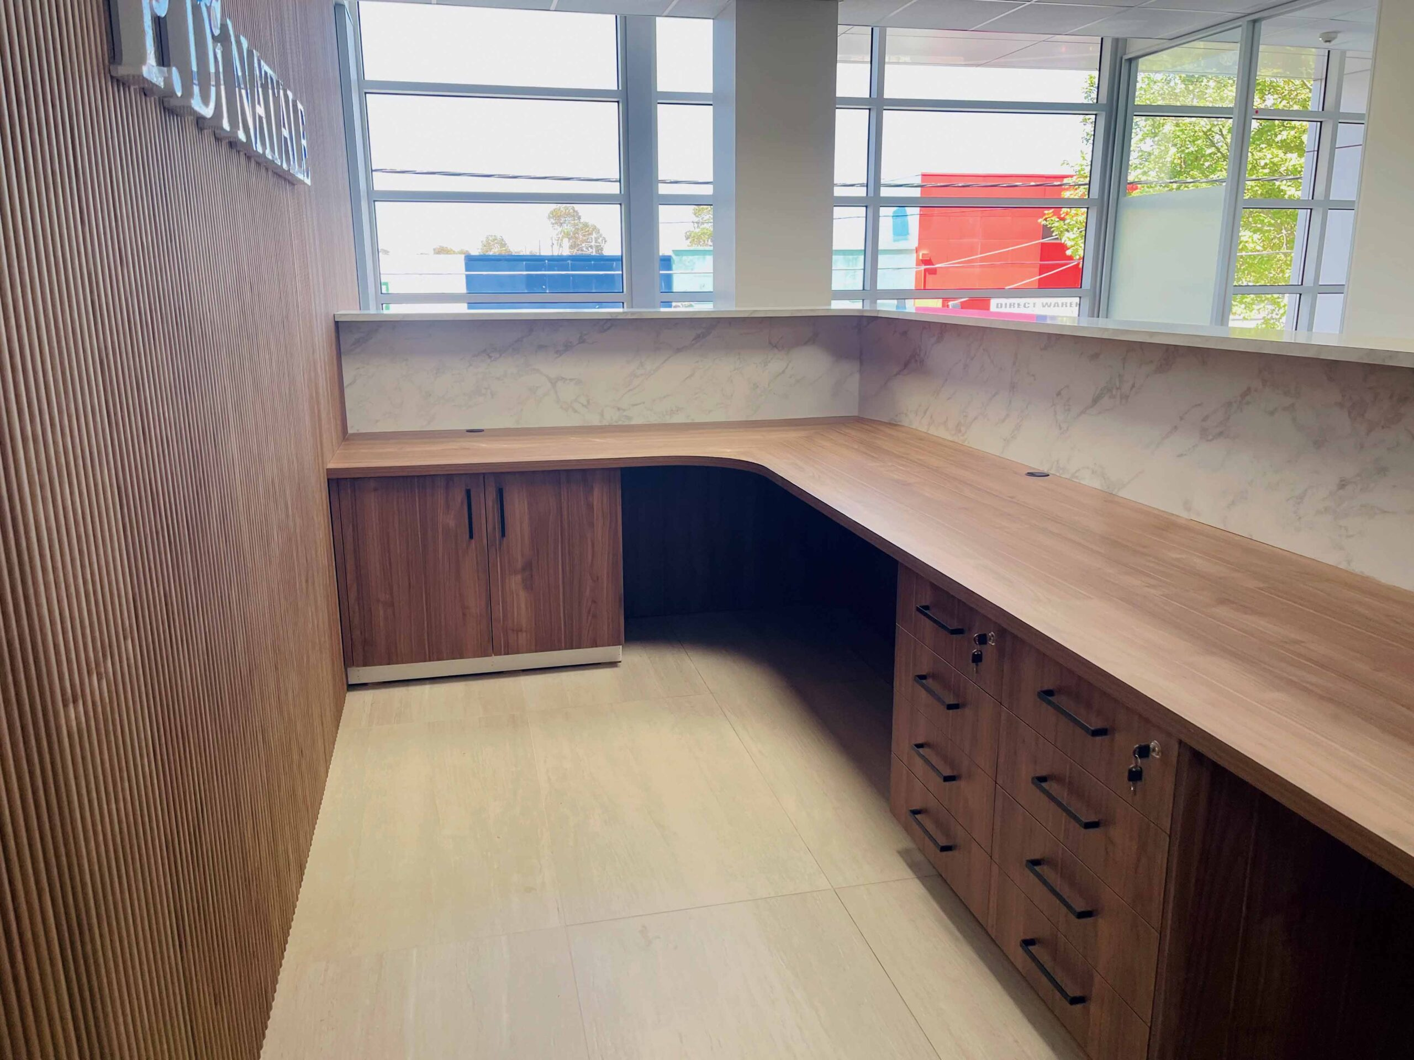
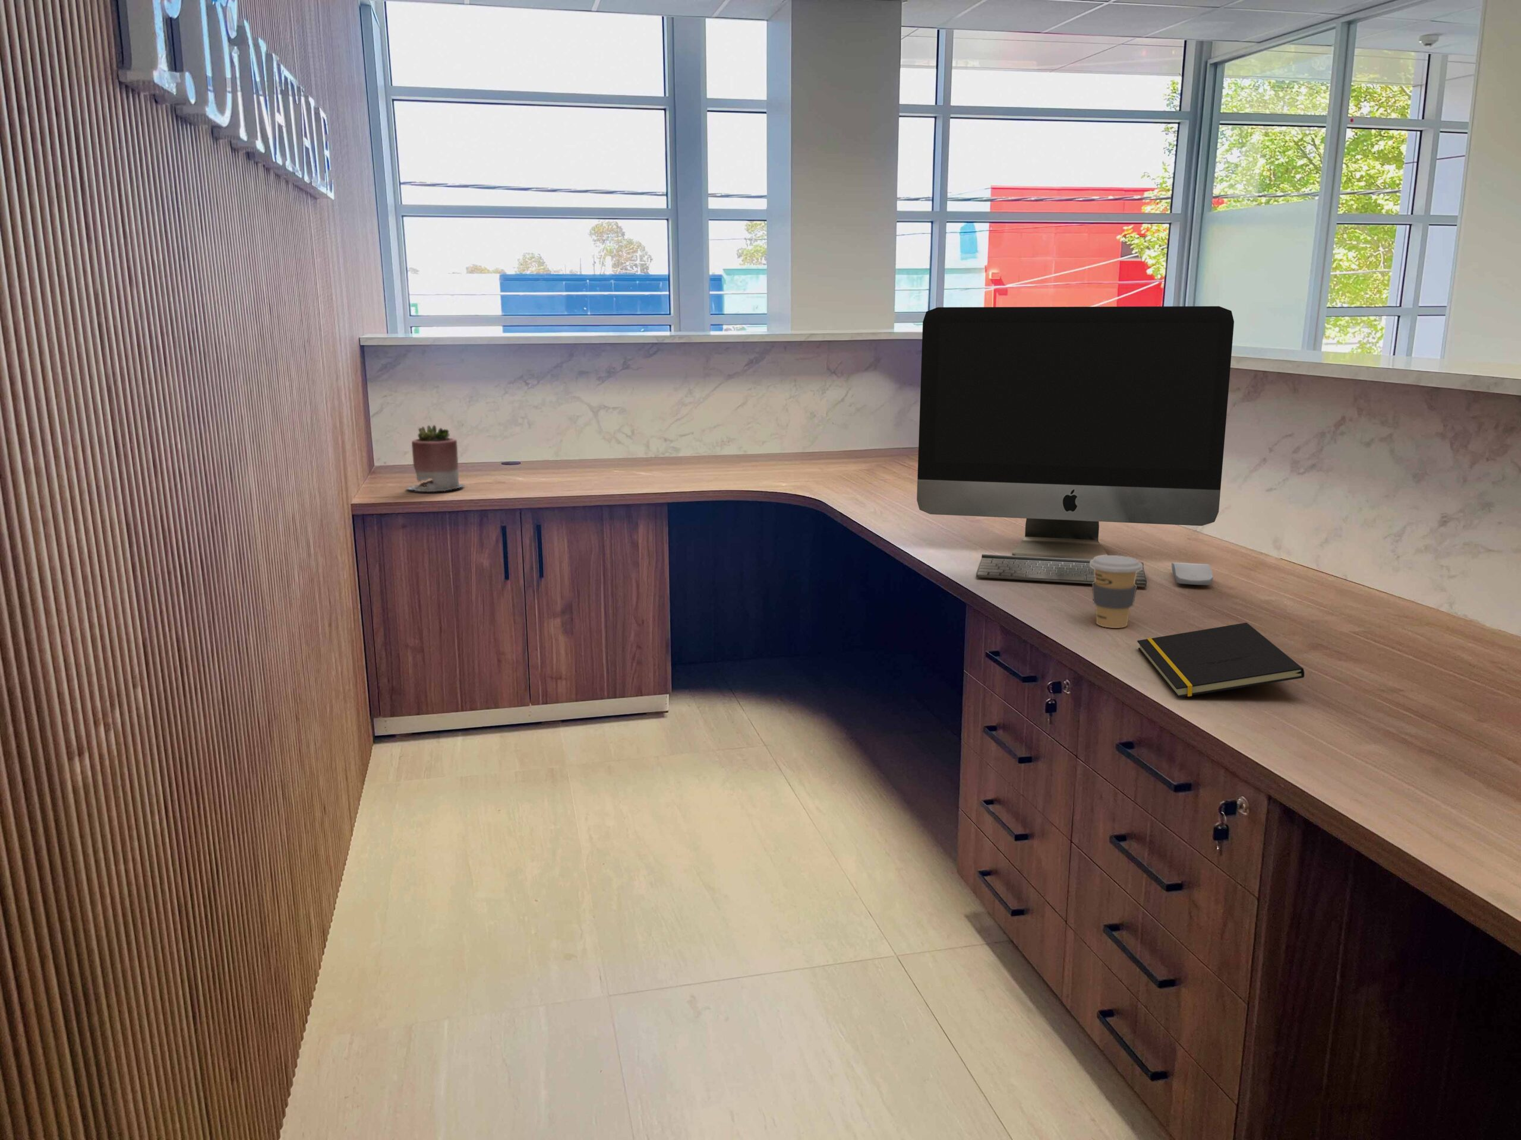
+ notepad (1214, 657)
+ succulent planter (434, 456)
+ coffee cup (1114, 592)
+ computer monitor (1066, 436)
